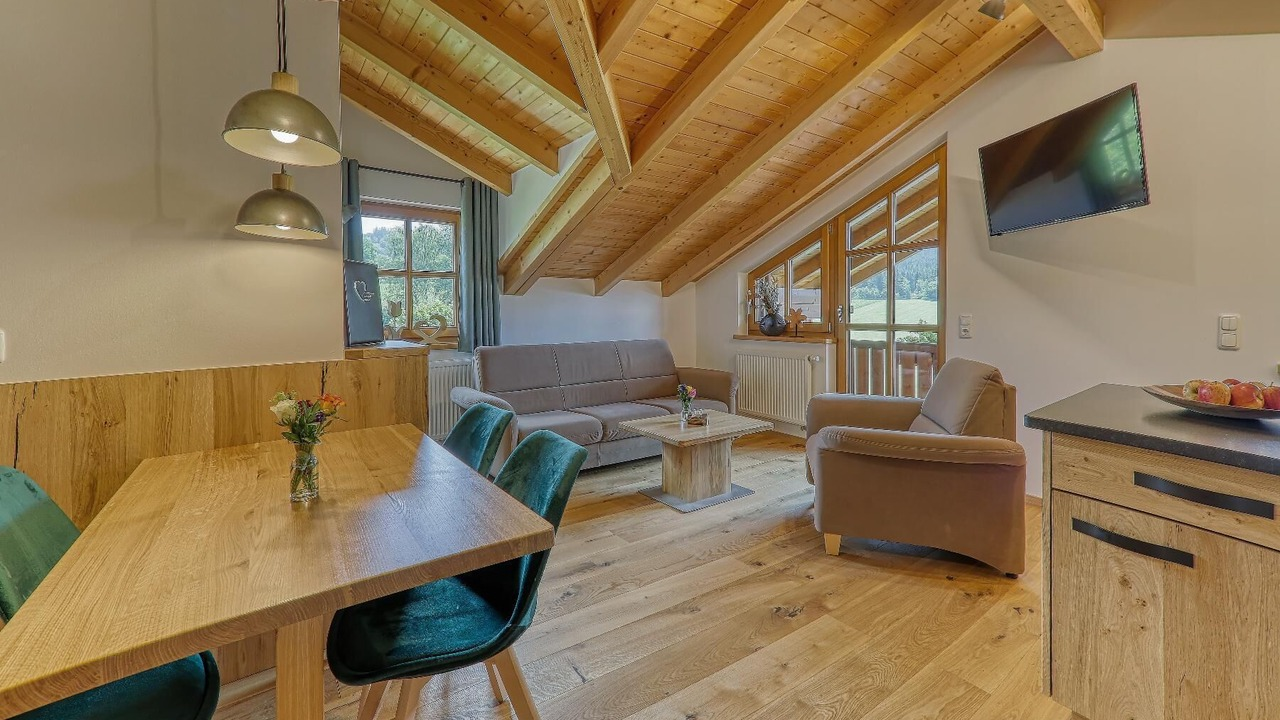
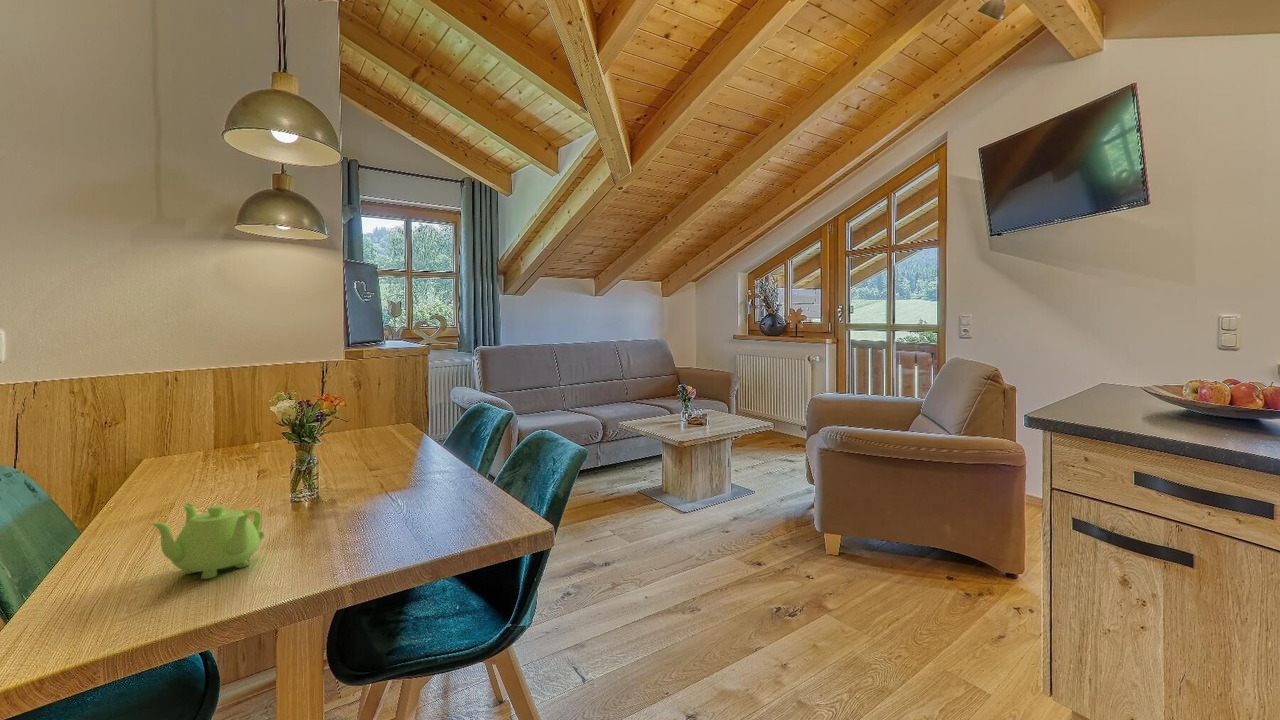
+ teapot (211, 538)
